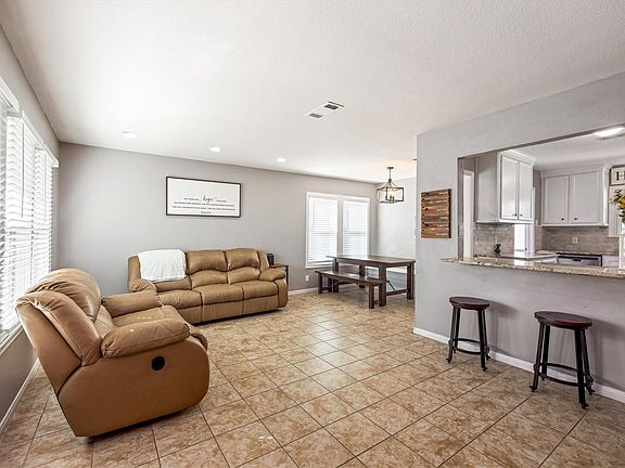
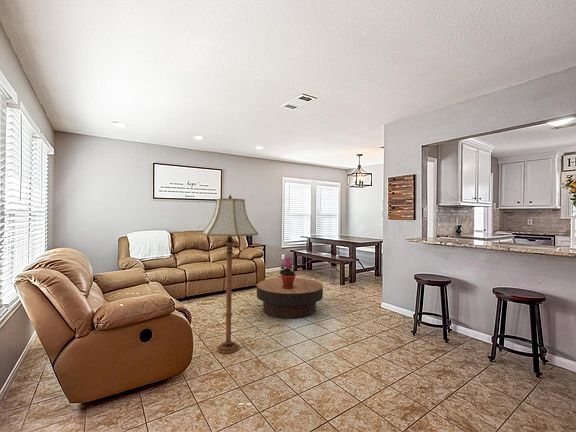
+ potted plant (287, 272)
+ floor lamp (229, 271)
+ coffee table (289, 296)
